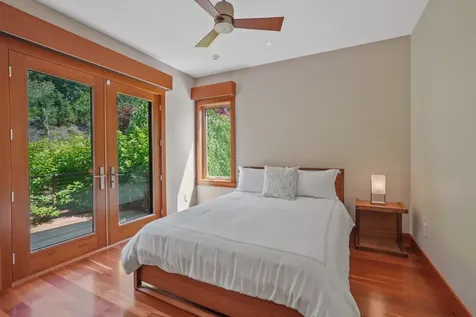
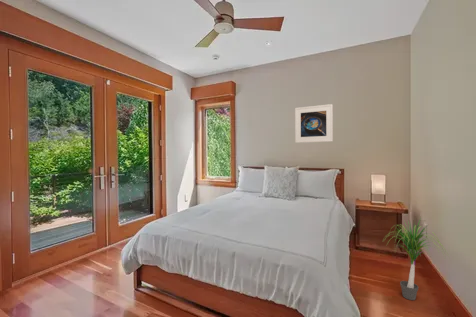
+ potted plant (412, 256)
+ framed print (313, 124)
